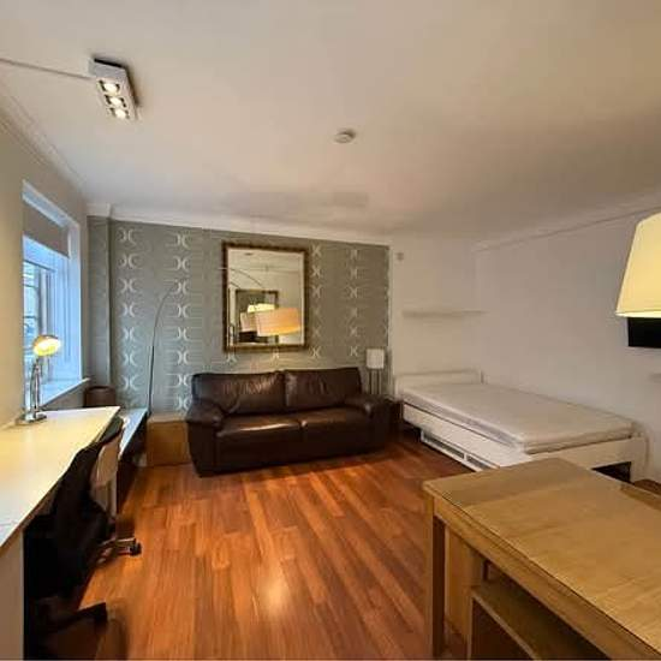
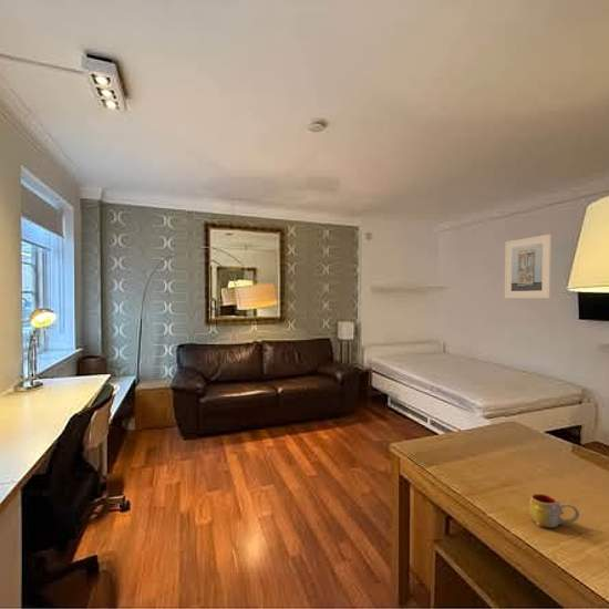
+ mug (554, 510)
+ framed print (526, 268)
